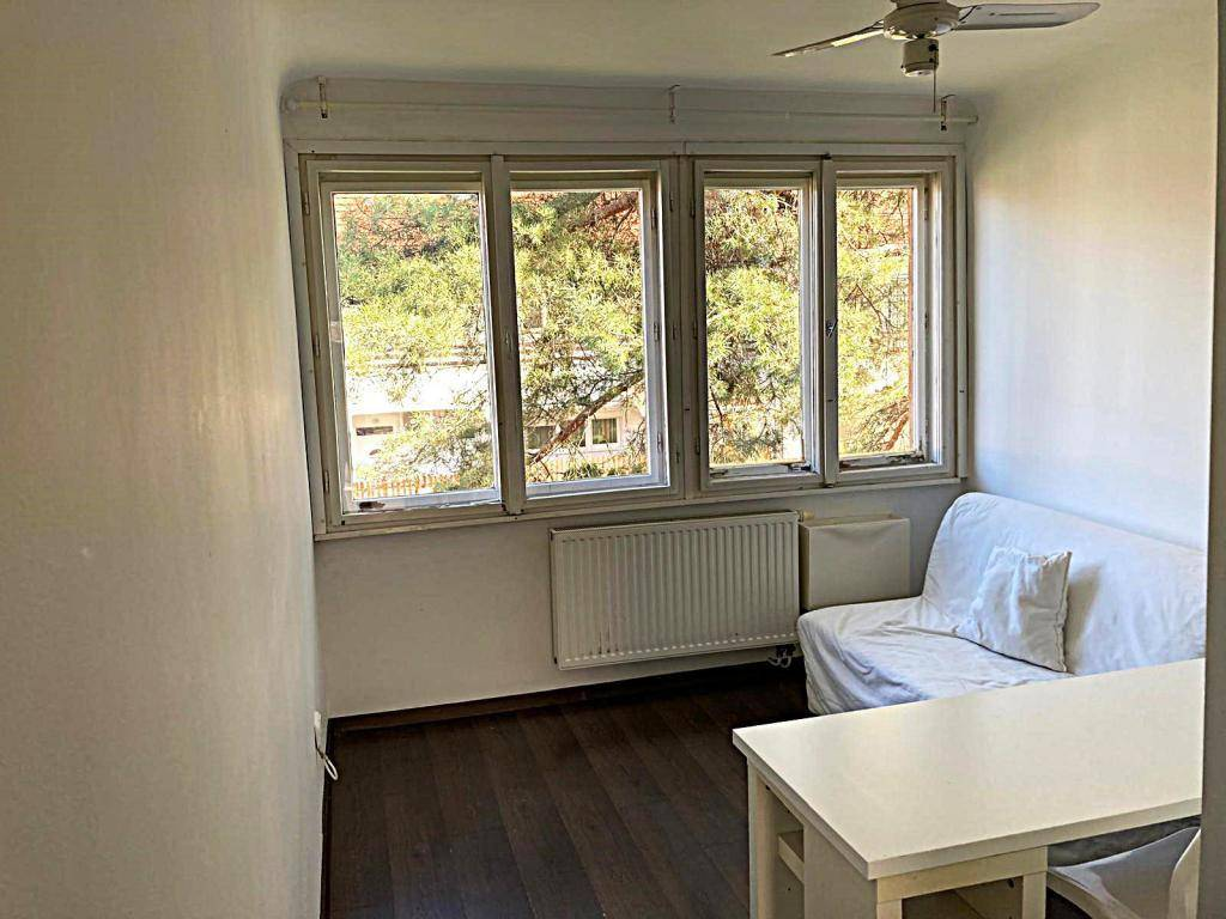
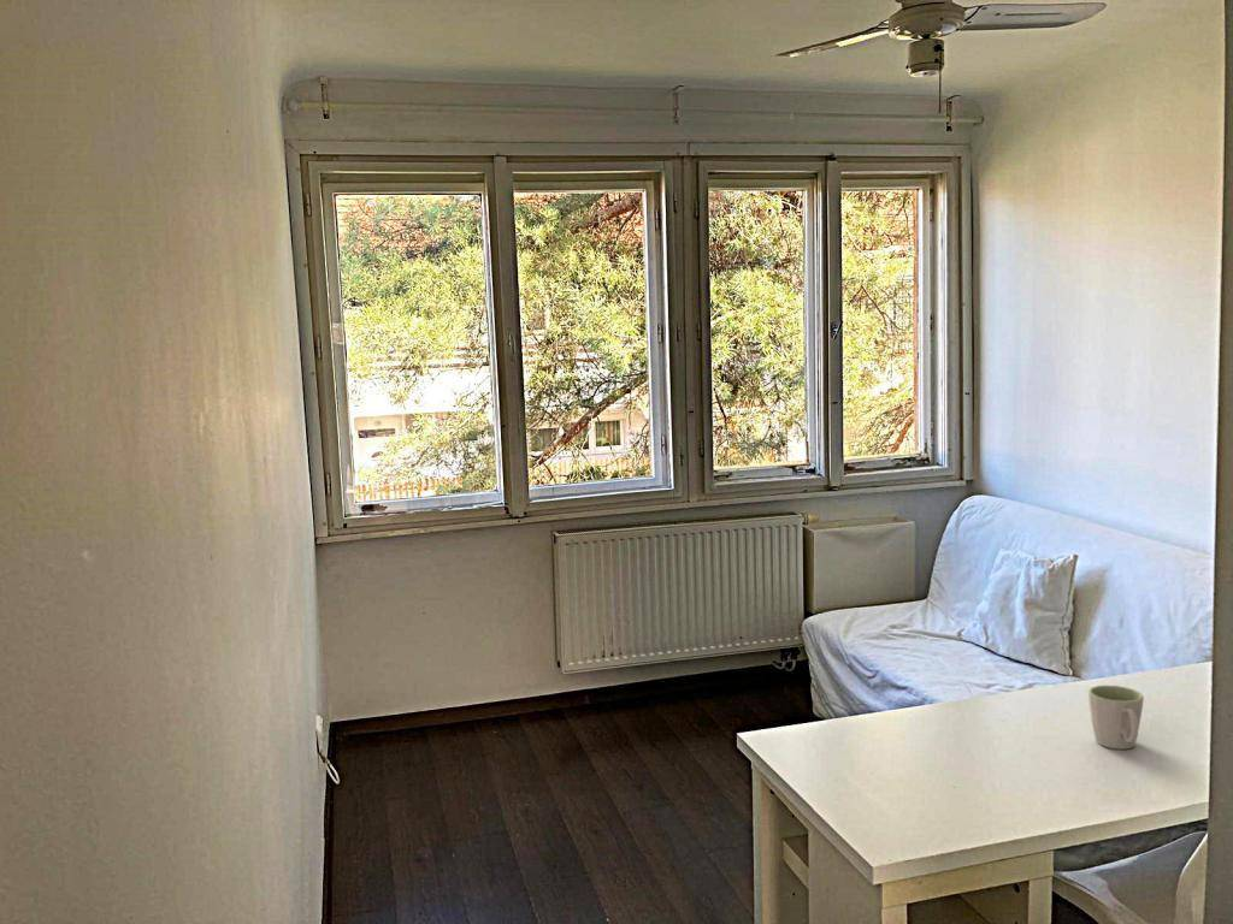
+ mug (1119, 721)
